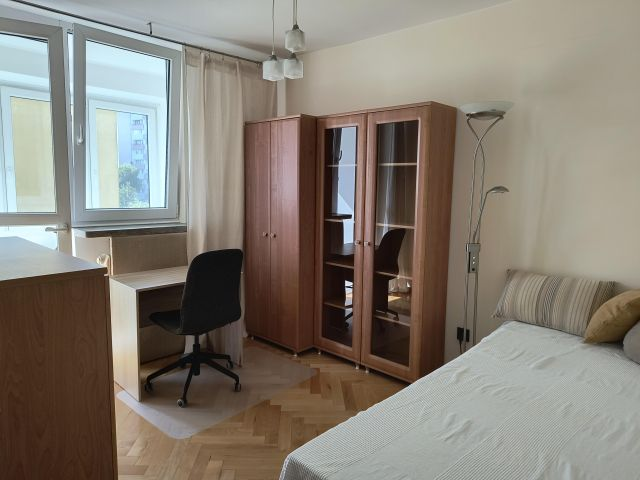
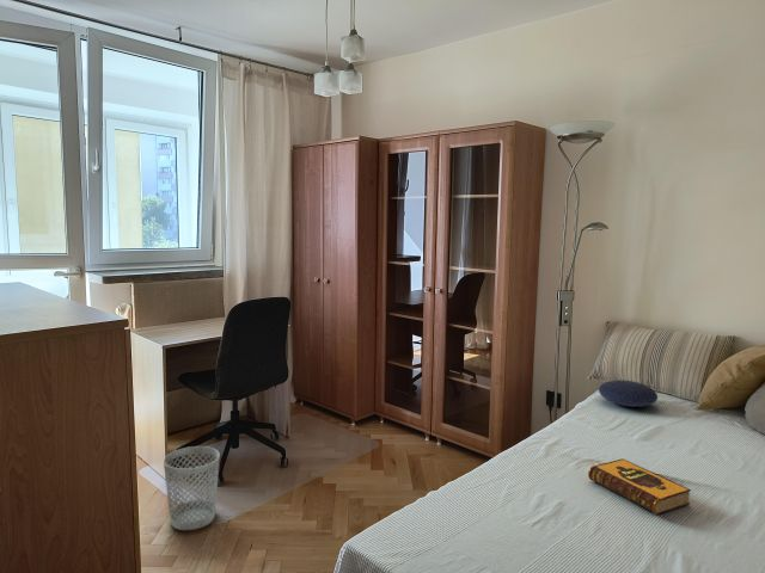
+ wastebasket (192, 487)
+ cushion (628, 393)
+ hardback book (636, 485)
